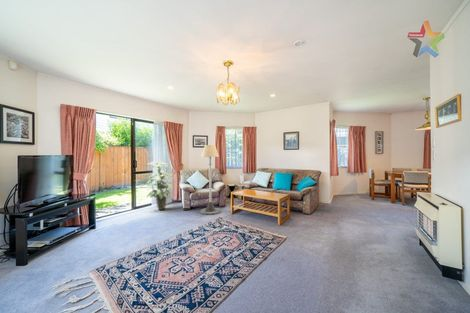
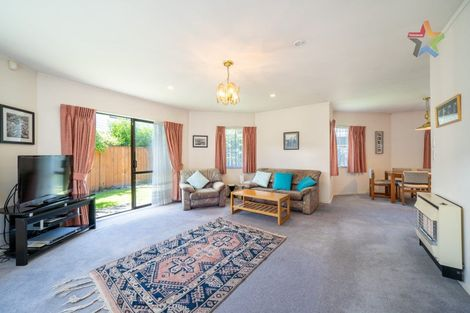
- floor lamp (210, 178)
- indoor plant (159, 184)
